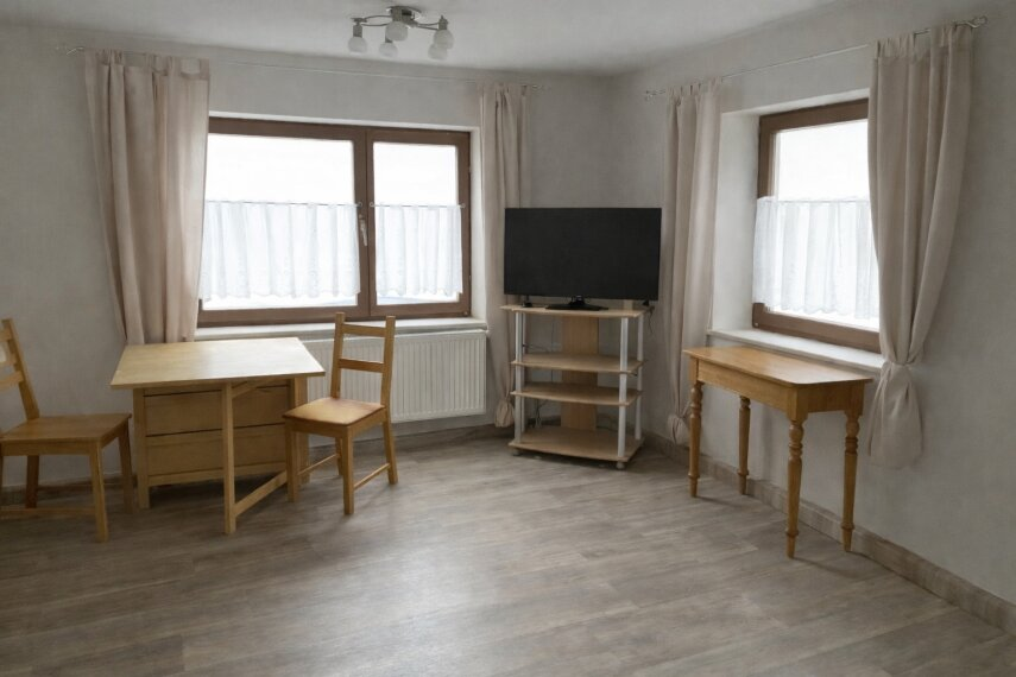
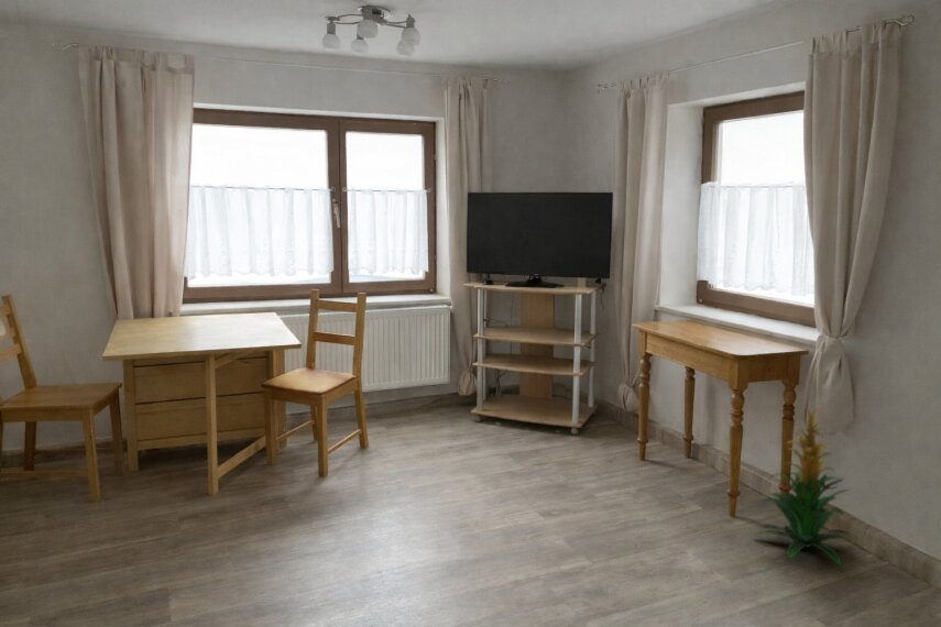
+ indoor plant (809, 477)
